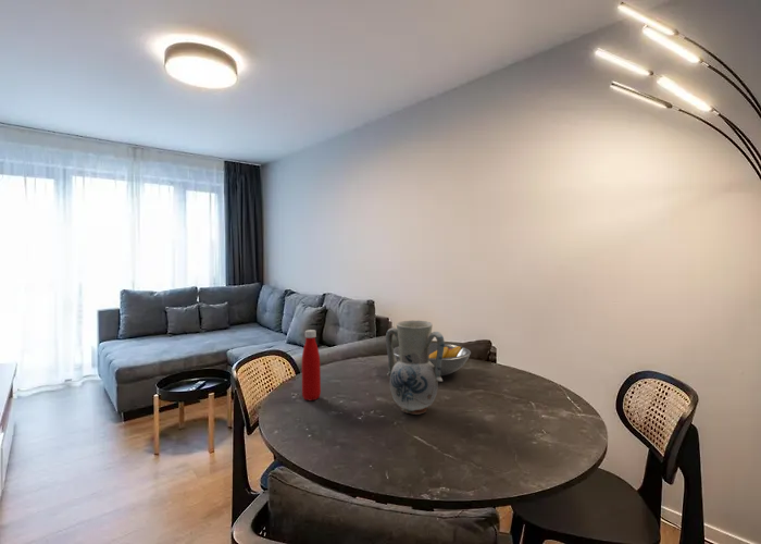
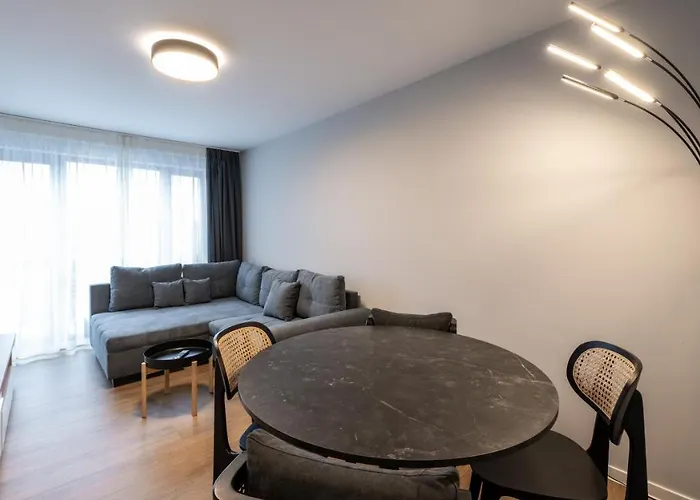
- fruit bowl (431, 358)
- vase (414, 366)
- bottle (311, 363)
